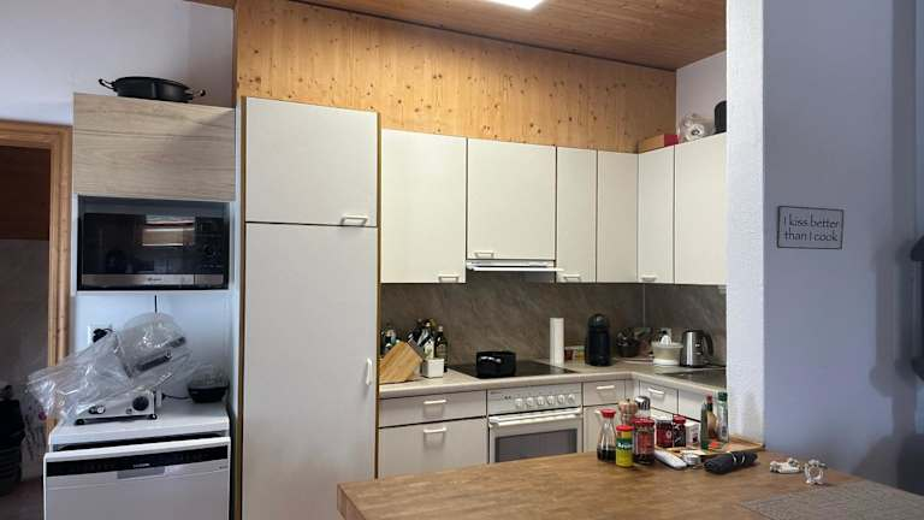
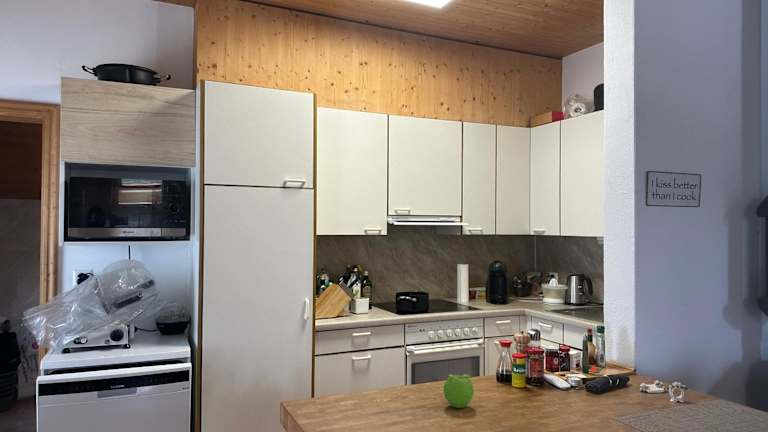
+ fruit (458, 389)
